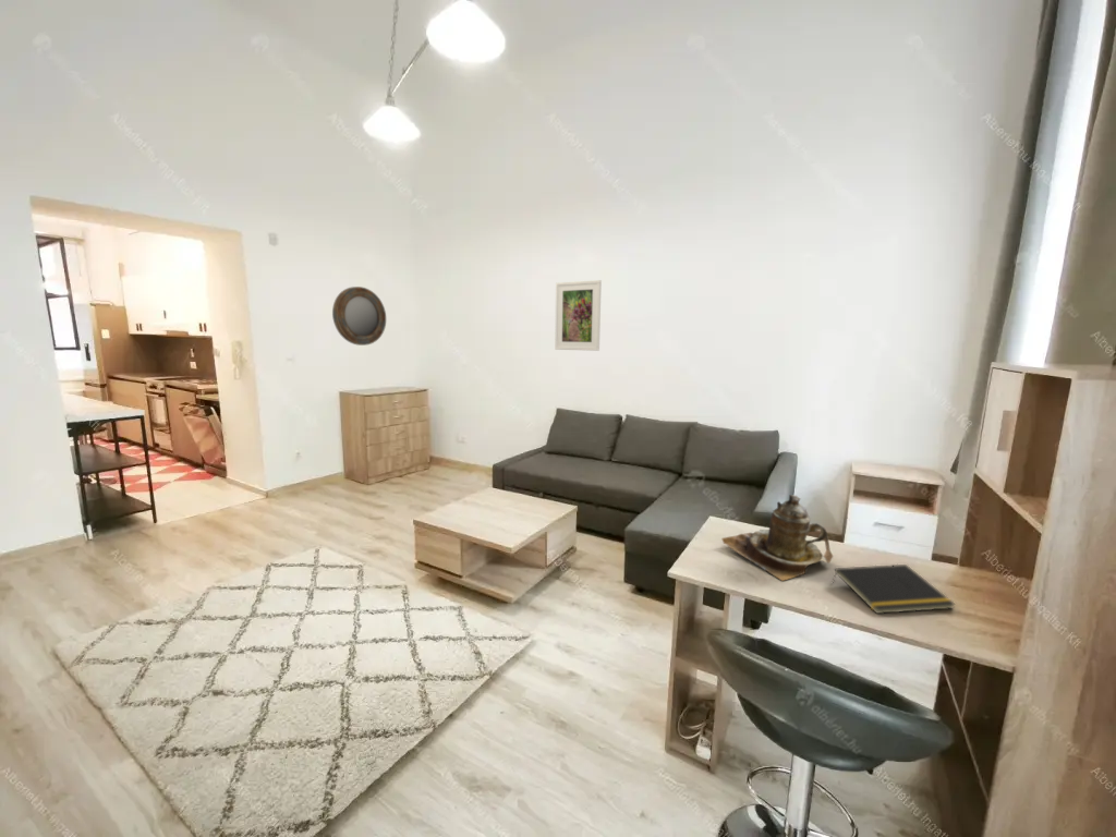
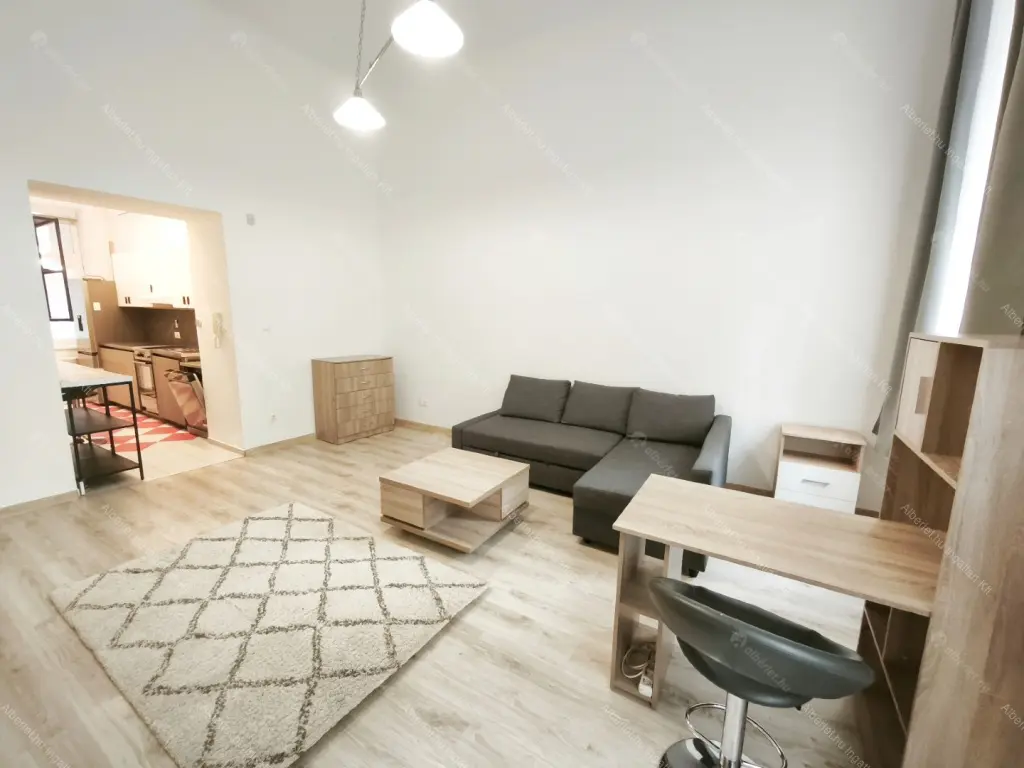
- notepad (891, 586)
- teapot (779, 524)
- home mirror (361, 316)
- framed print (577, 316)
